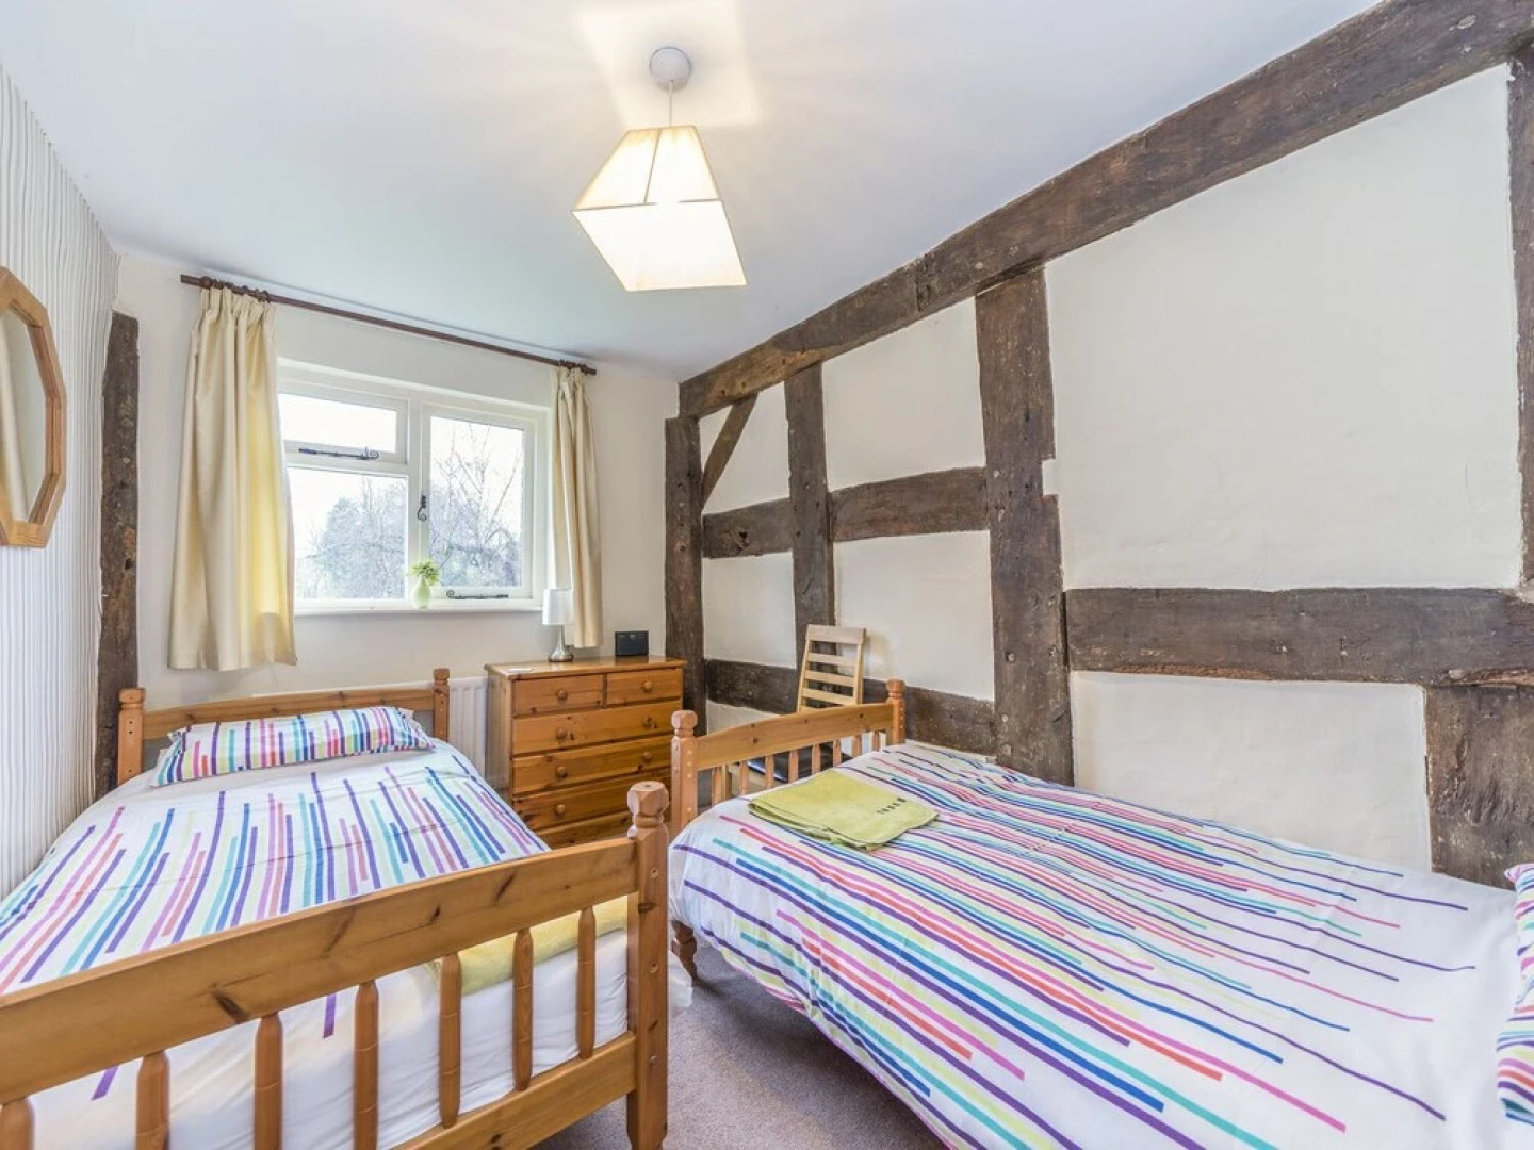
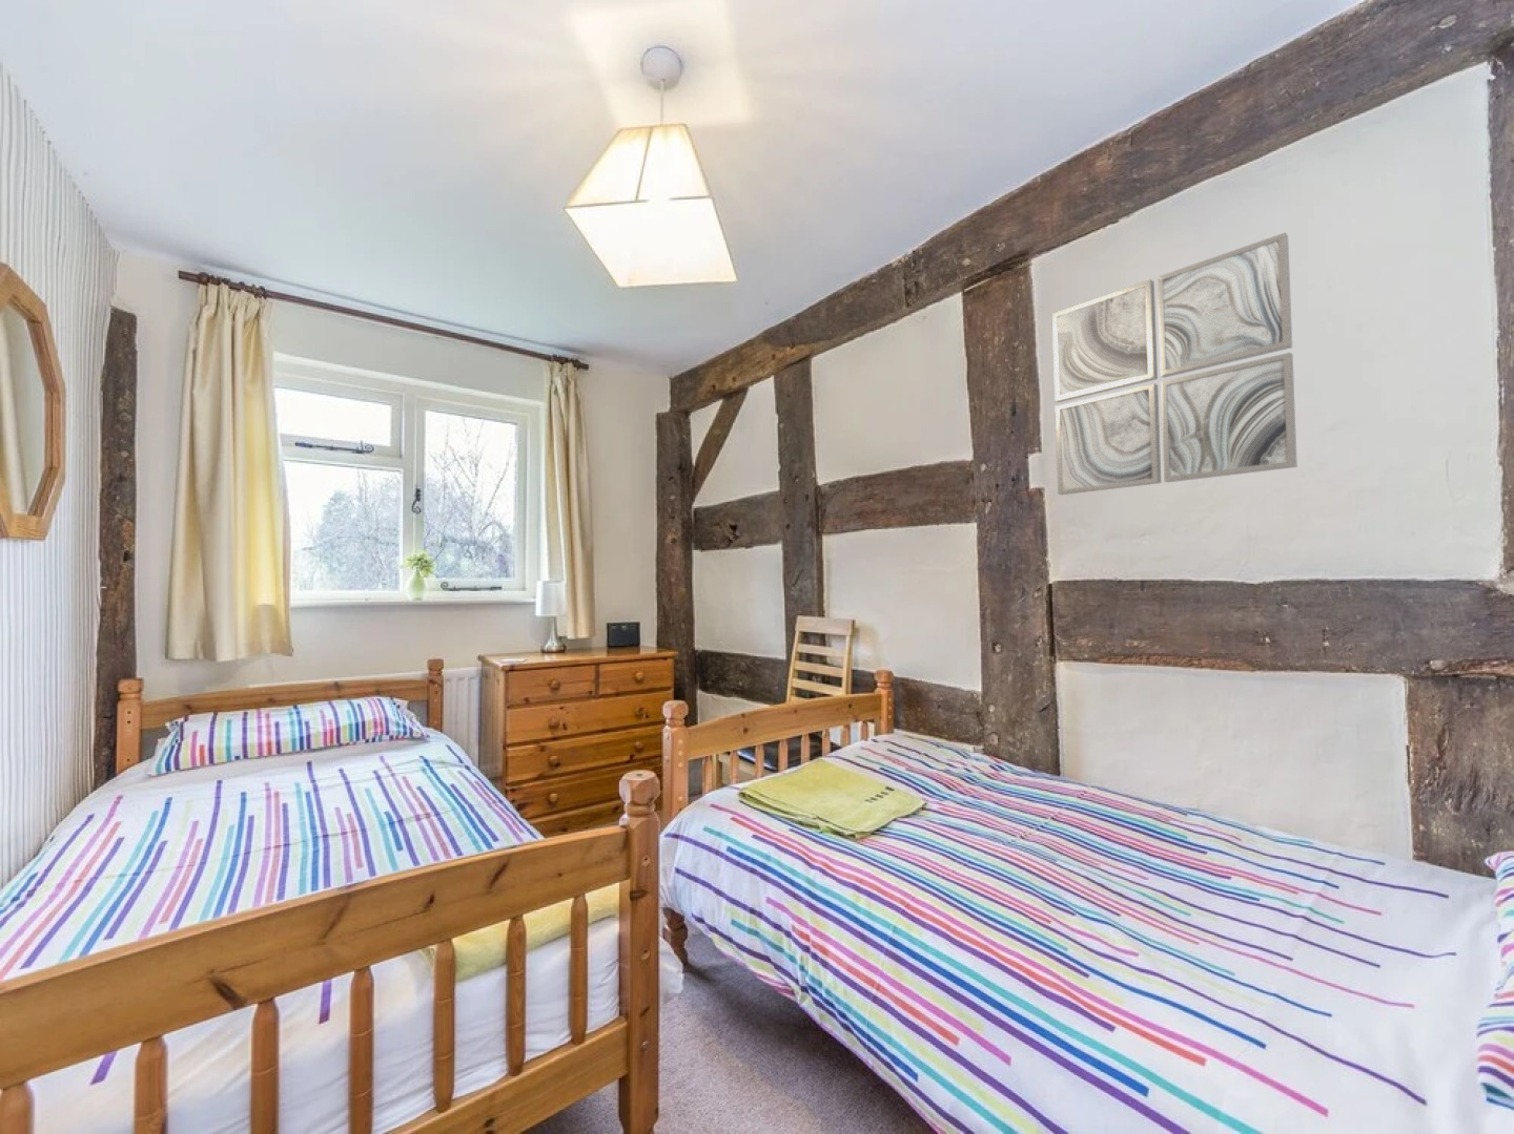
+ wall art (1156, 378)
